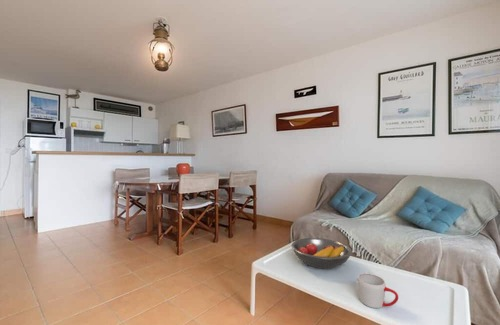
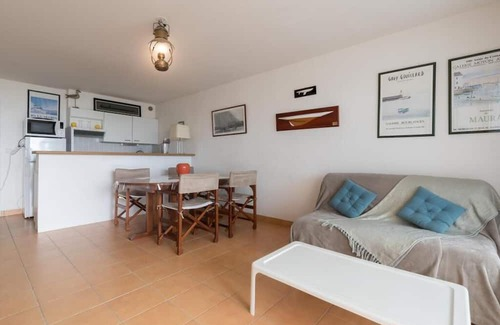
- mug (377, 292)
- fruit bowl (320, 252)
